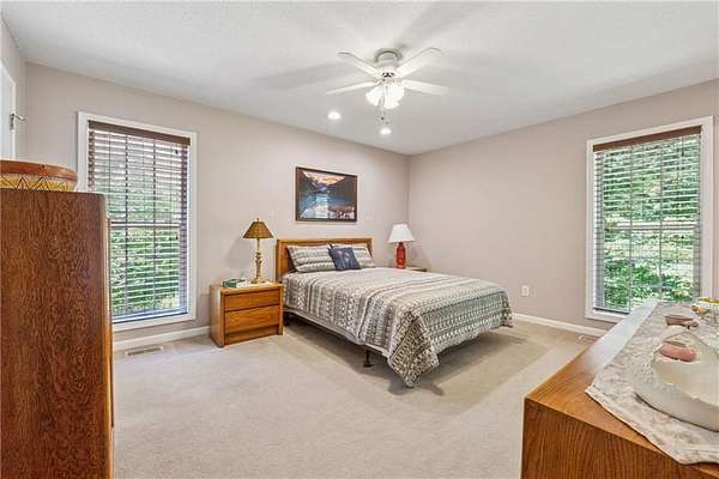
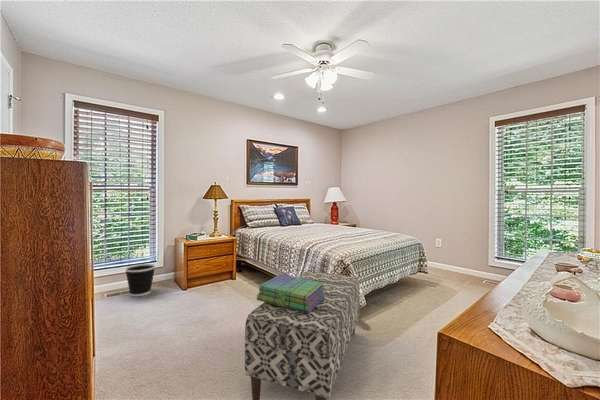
+ wastebasket (140, 280)
+ stack of books (291, 292)
+ bench (313, 326)
